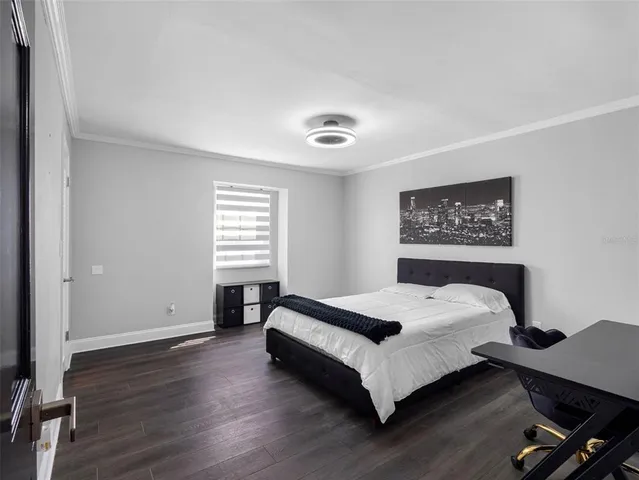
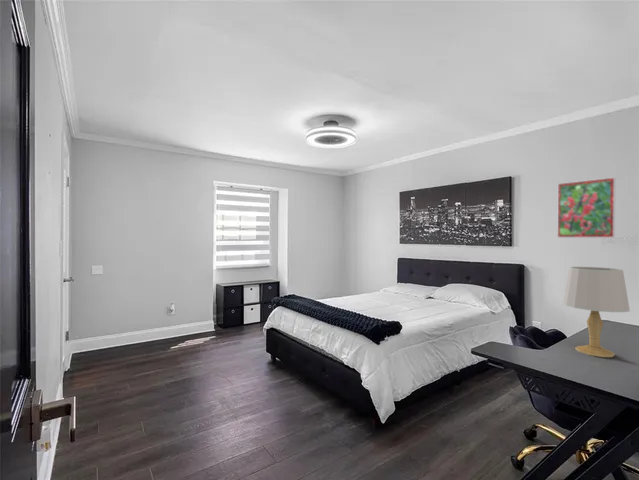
+ table lamp (594, 310)
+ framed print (584, 209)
